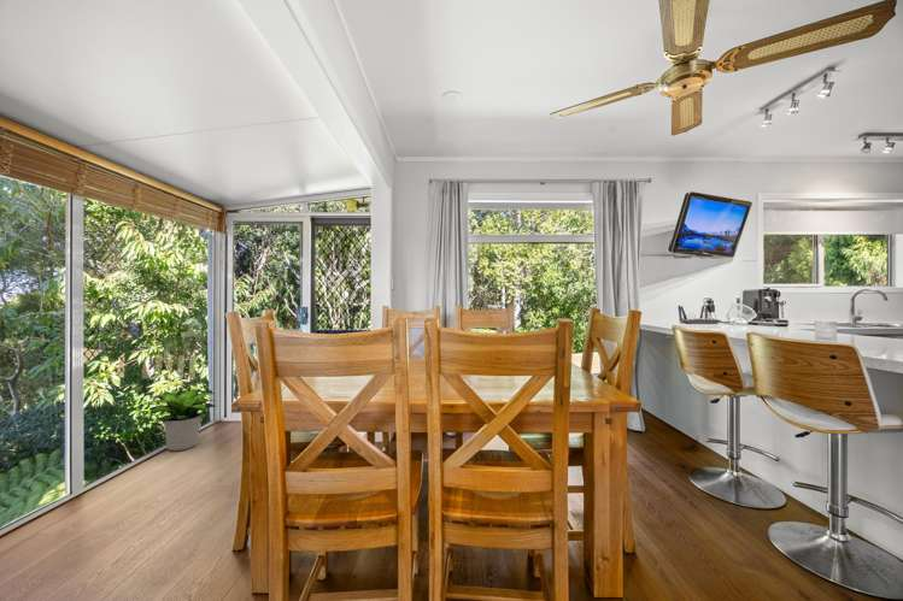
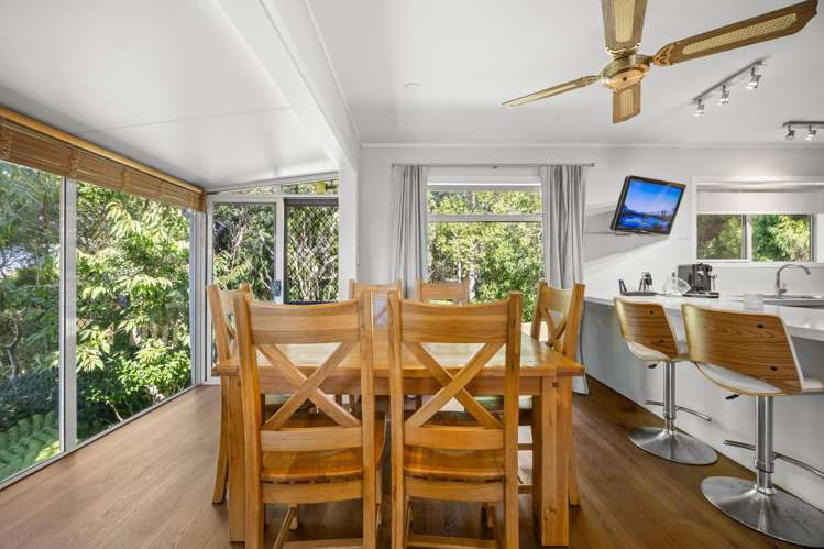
- potted plant (187, 420)
